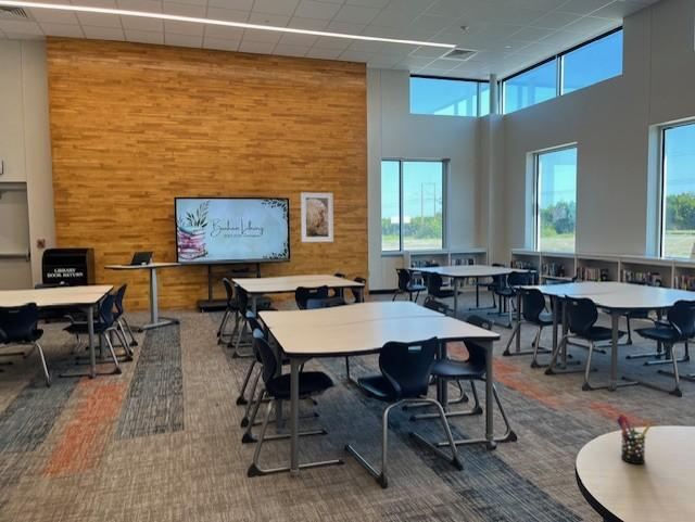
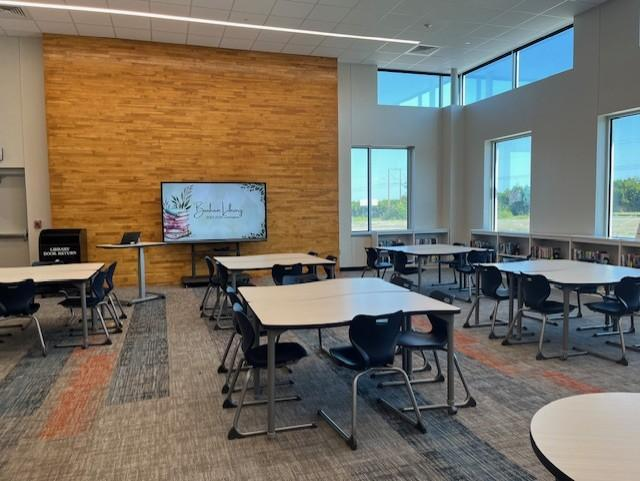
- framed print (317, 217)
- pen holder (631, 438)
